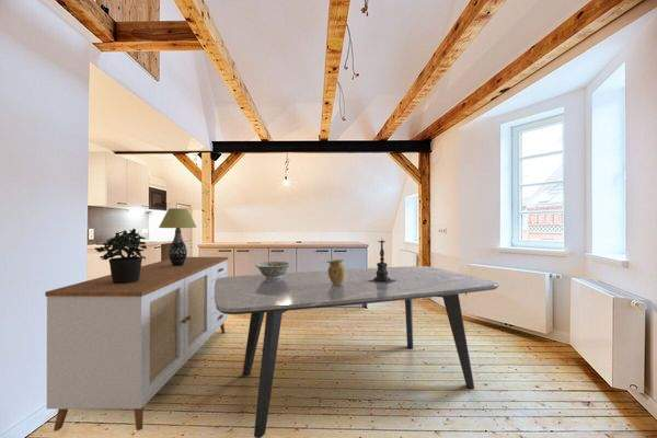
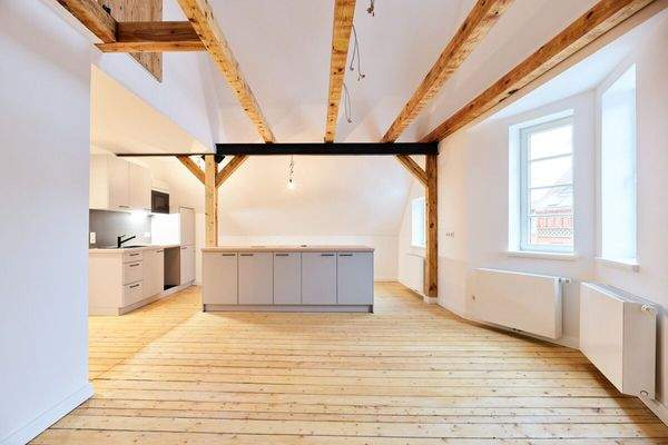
- potted plant (127, 254)
- table lamp (177, 237)
- candle holder (382, 257)
- decorative bowl (273, 269)
- dining table (350, 304)
- sideboard (165, 318)
- vase (335, 270)
